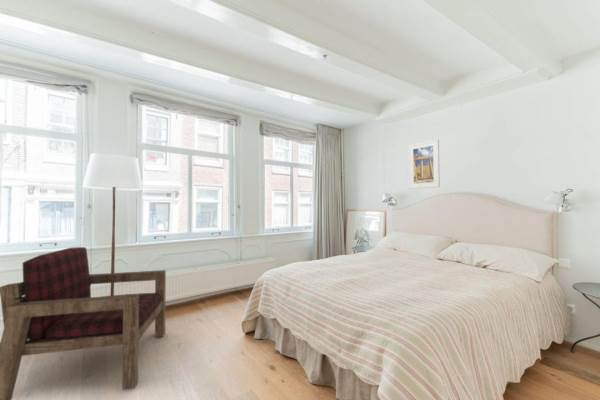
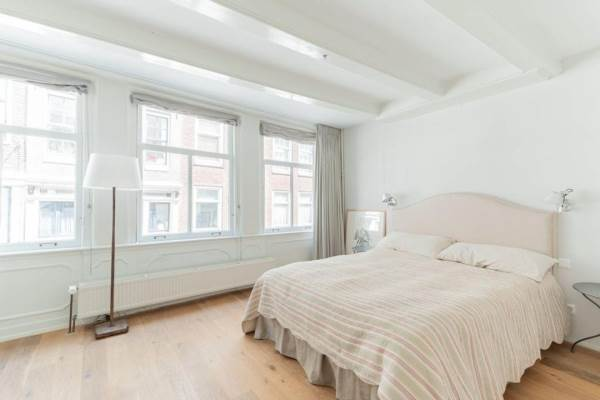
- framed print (423, 165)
- armchair (96, 305)
